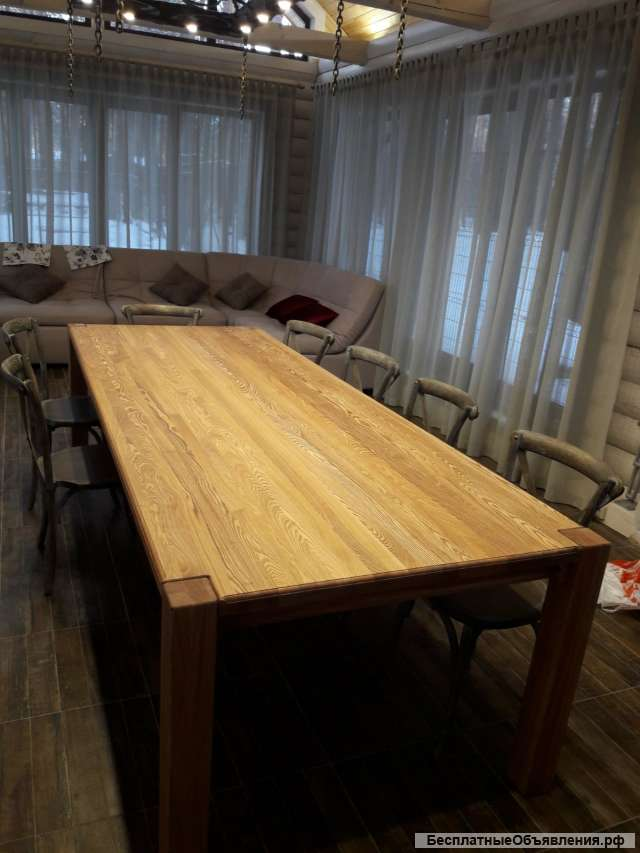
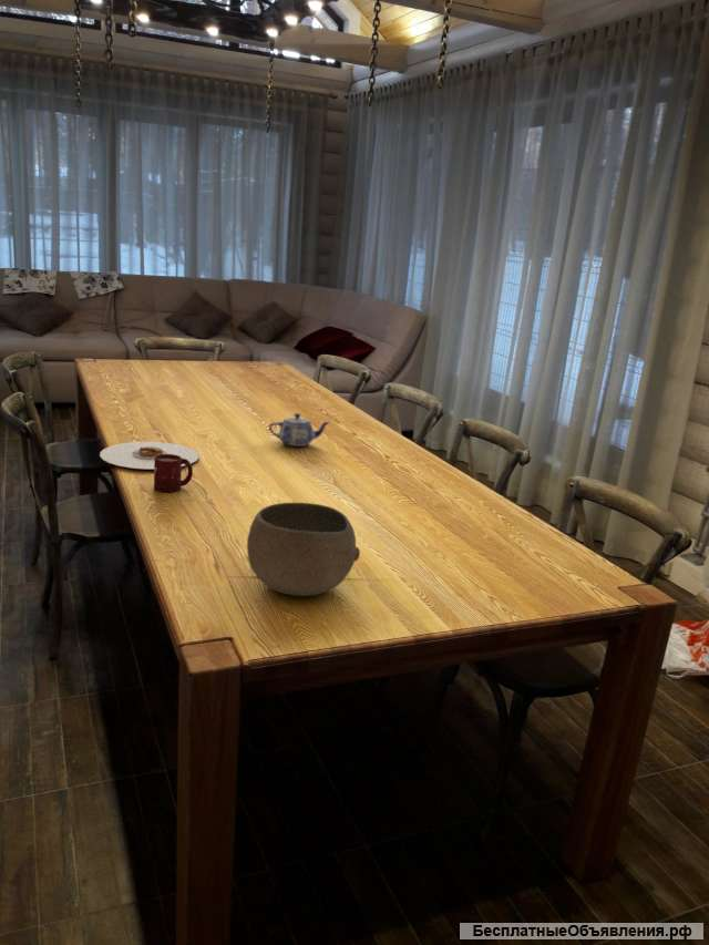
+ cup (173, 472)
+ teapot (299, 429)
+ plate (150, 451)
+ bowl (302, 551)
